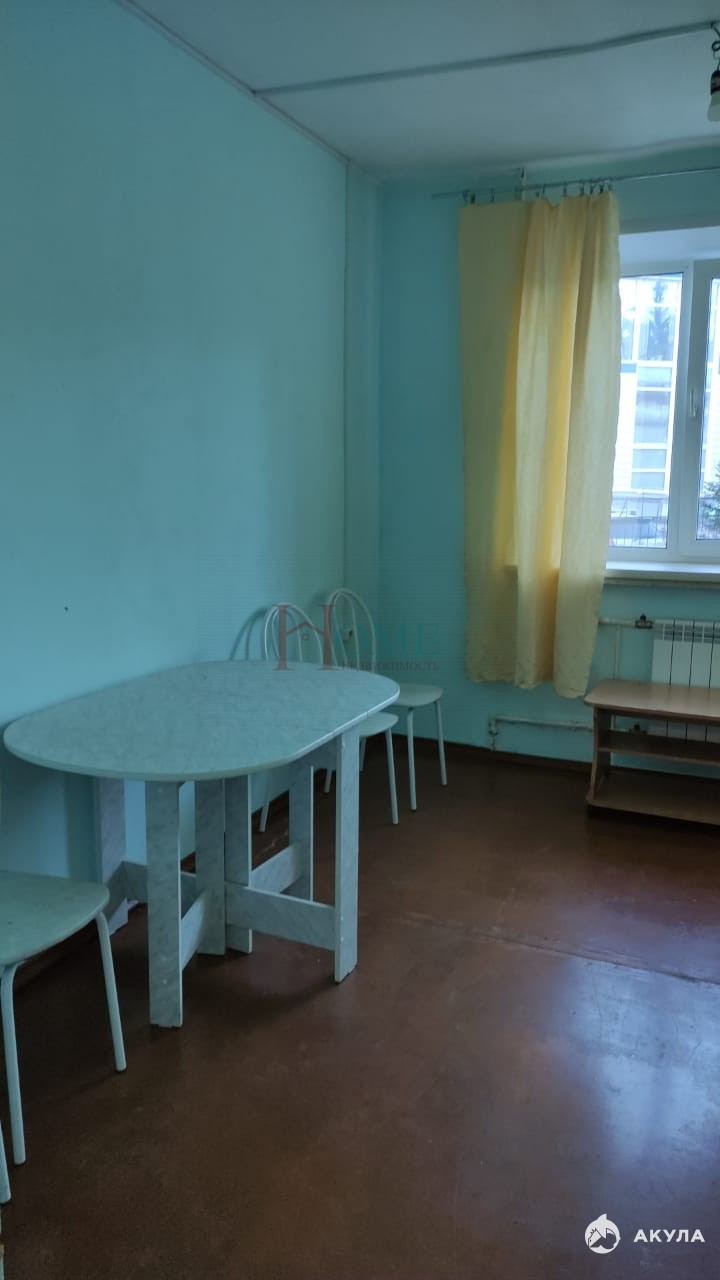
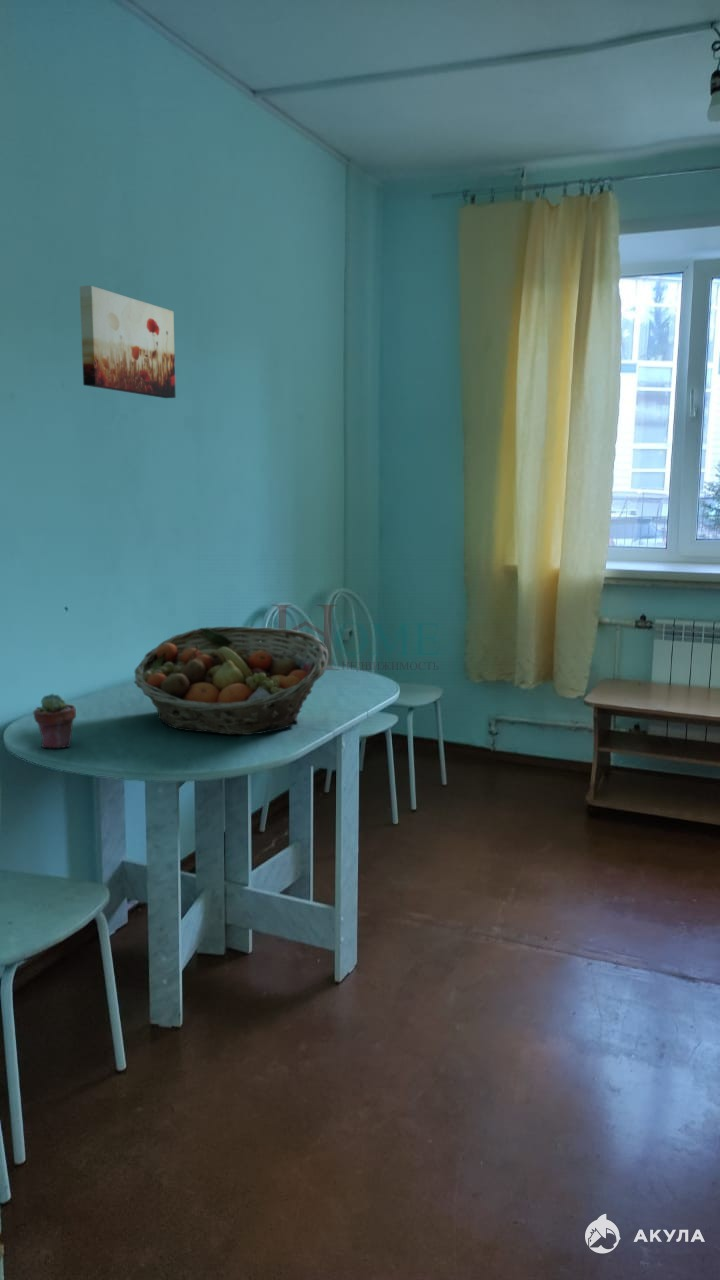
+ potted succulent (55, 719)
+ wall art (131, 346)
+ fruit basket (231, 677)
